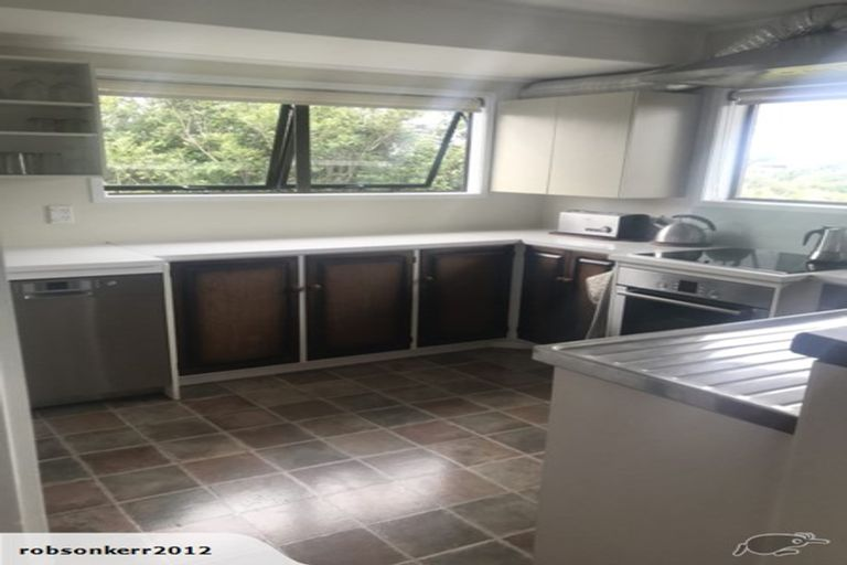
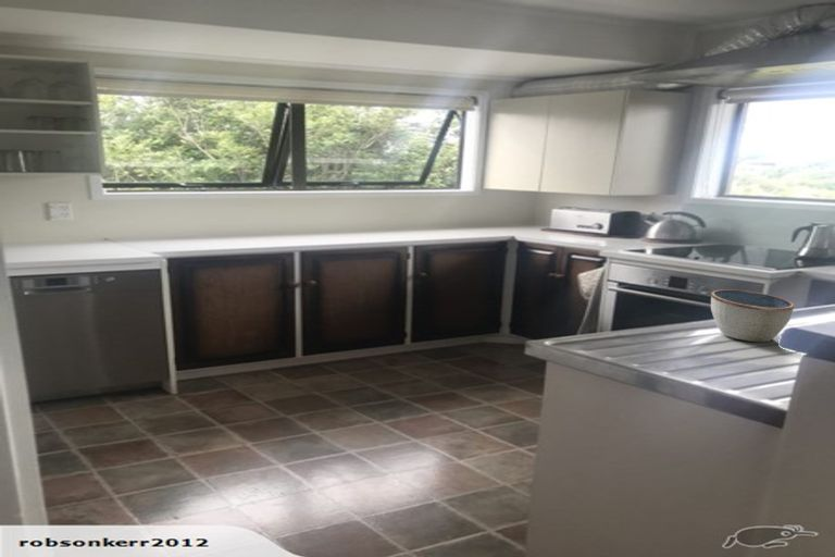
+ bowl (748, 317)
